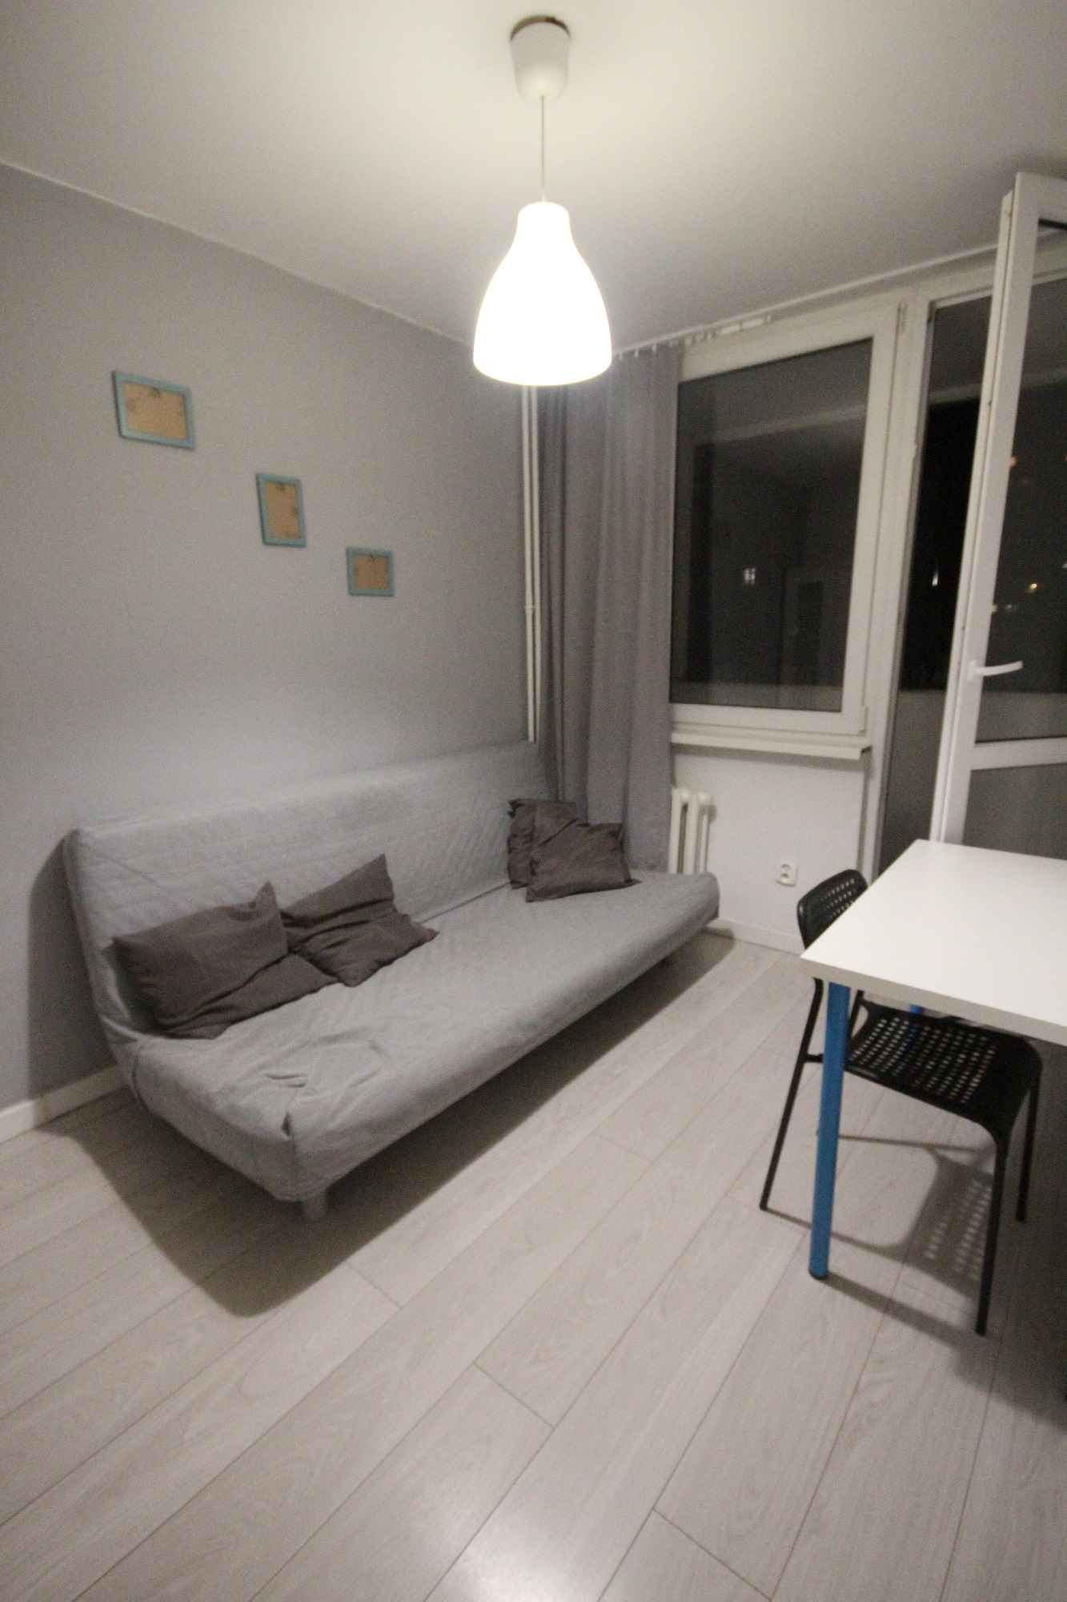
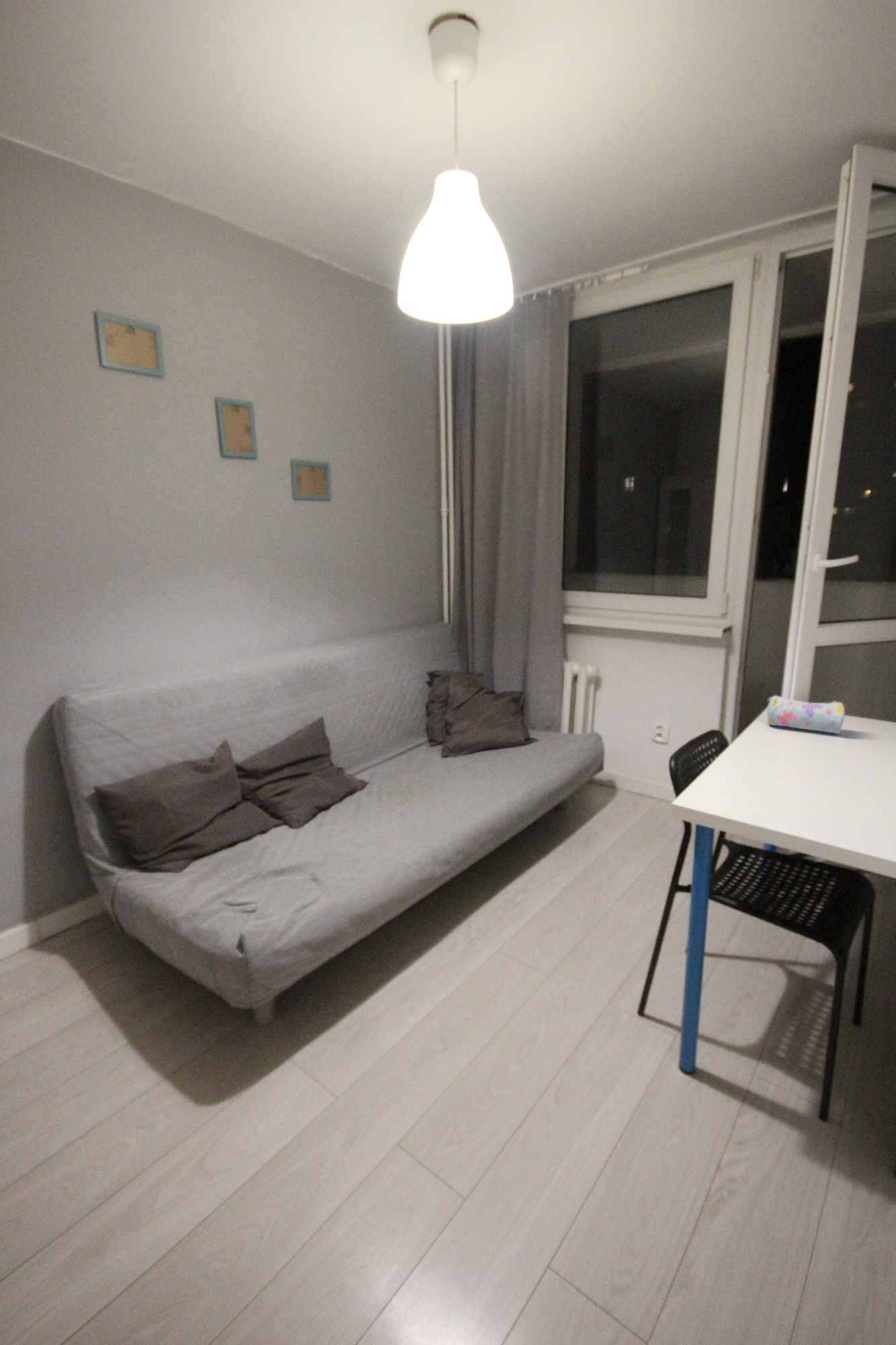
+ pencil case (805, 714)
